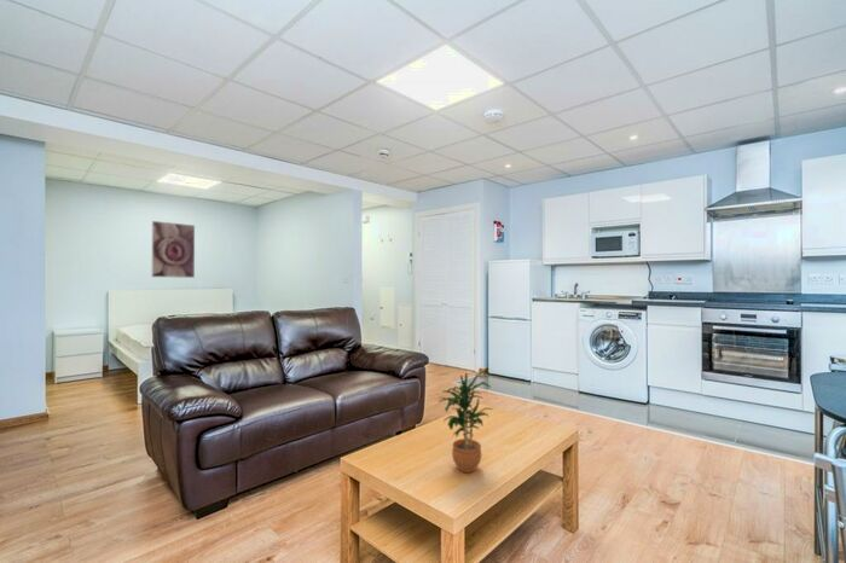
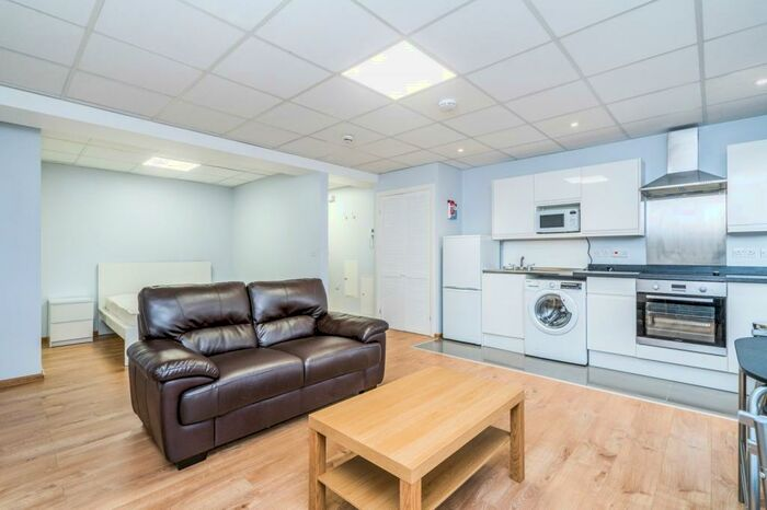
- potted plant (462, 419)
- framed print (173, 250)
